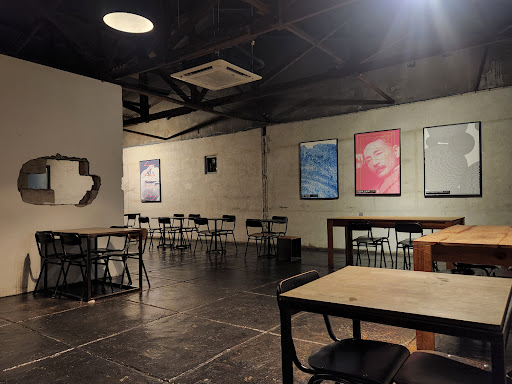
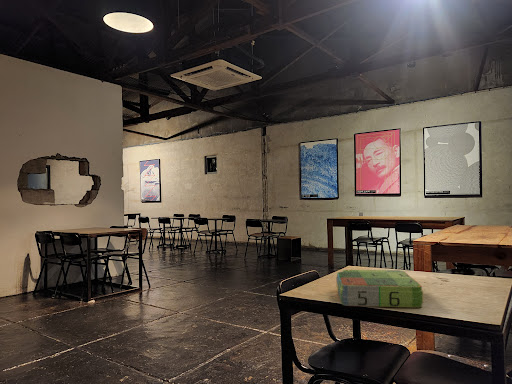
+ board game (375, 286)
